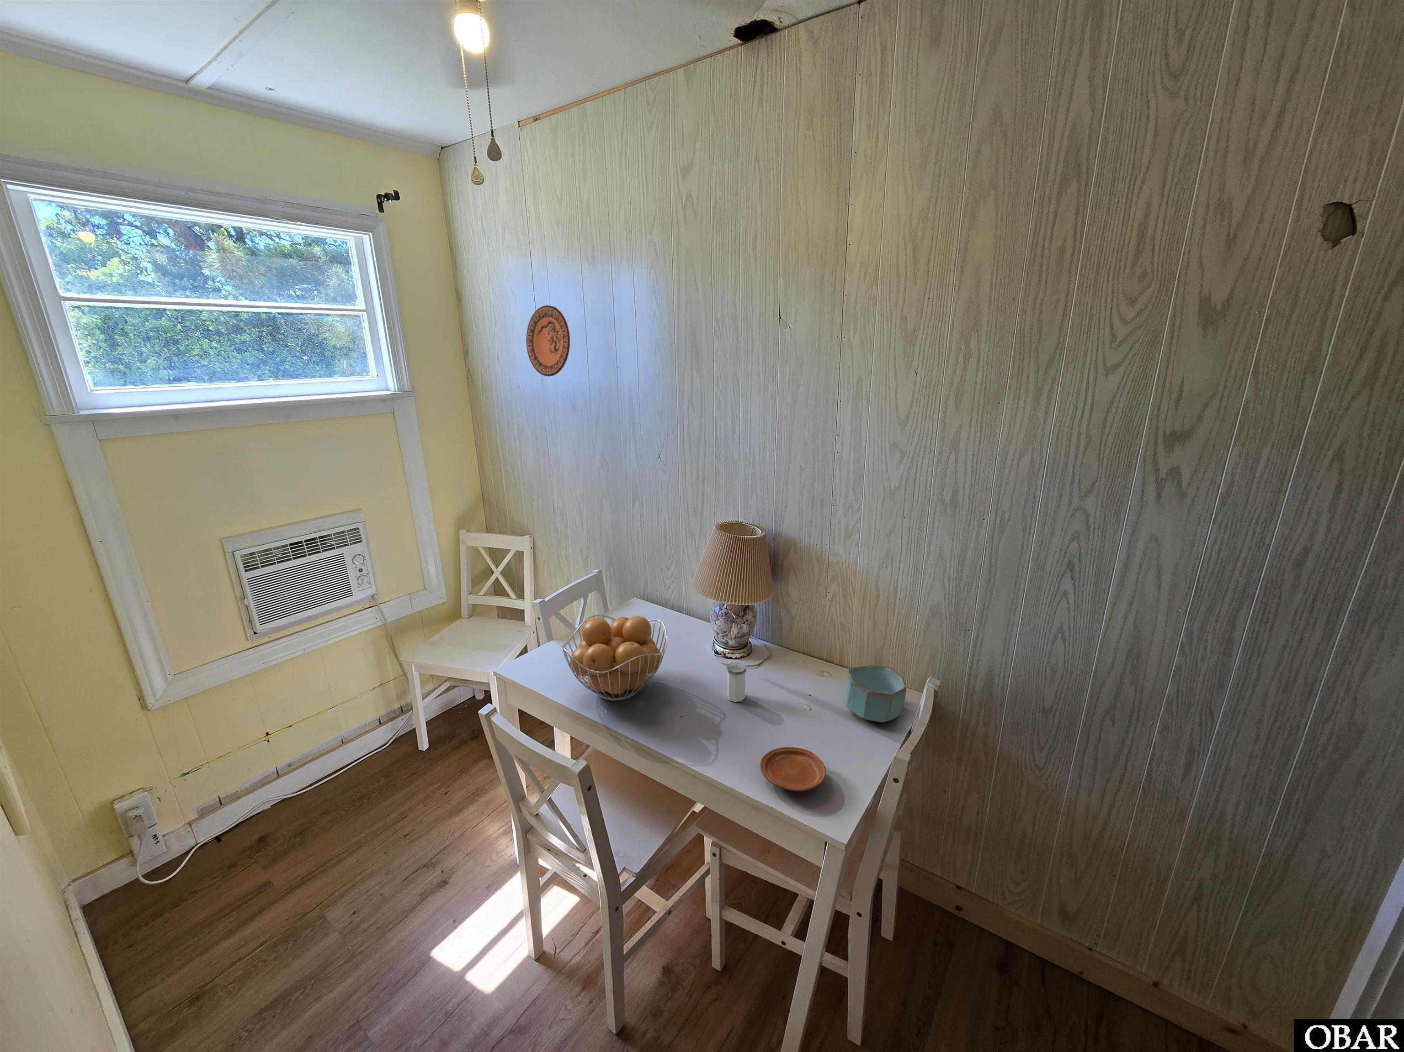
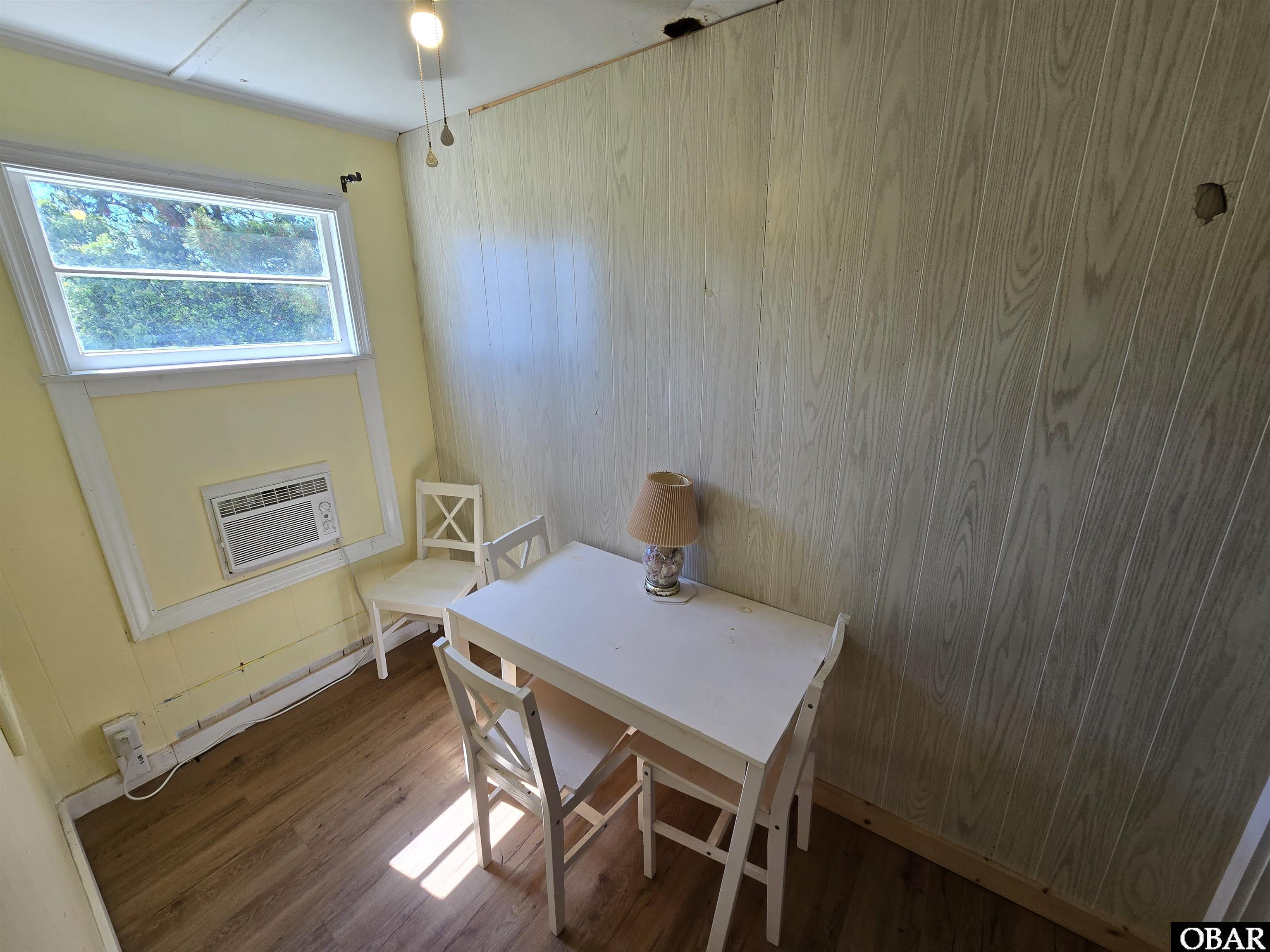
- bowl (874, 693)
- plate (793, 772)
- salt shaker (736, 682)
- fruit basket (616, 655)
- decorative plate (548, 341)
